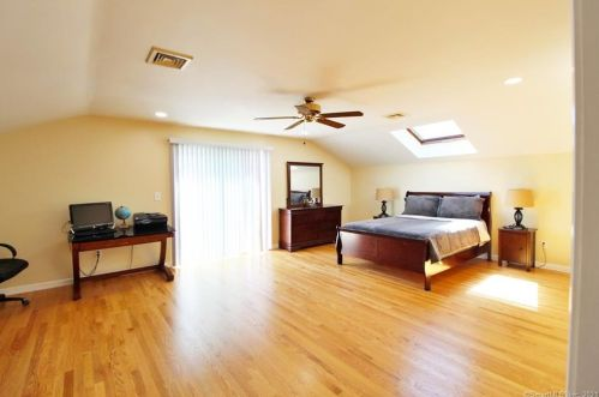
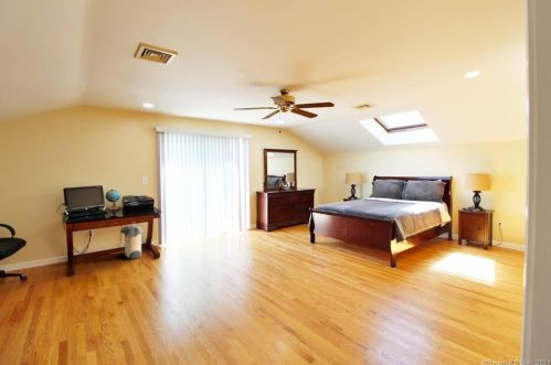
+ laundry hamper (131, 236)
